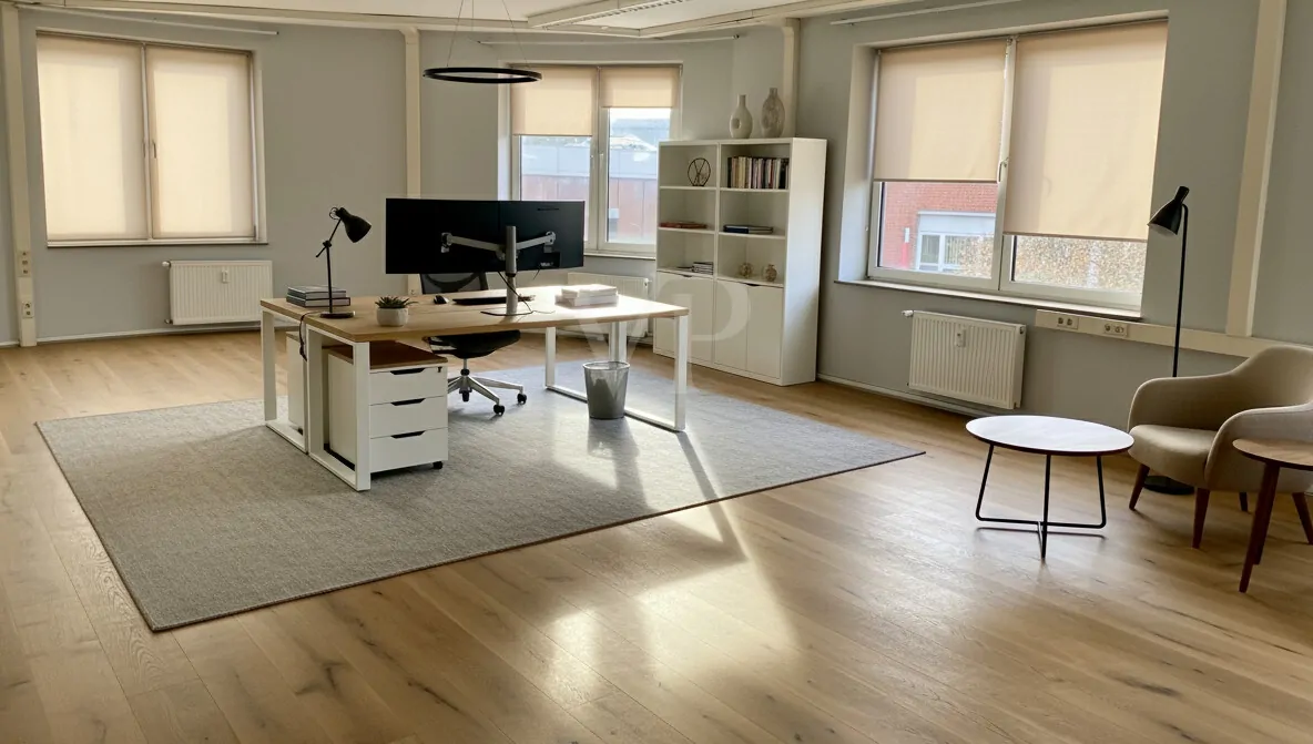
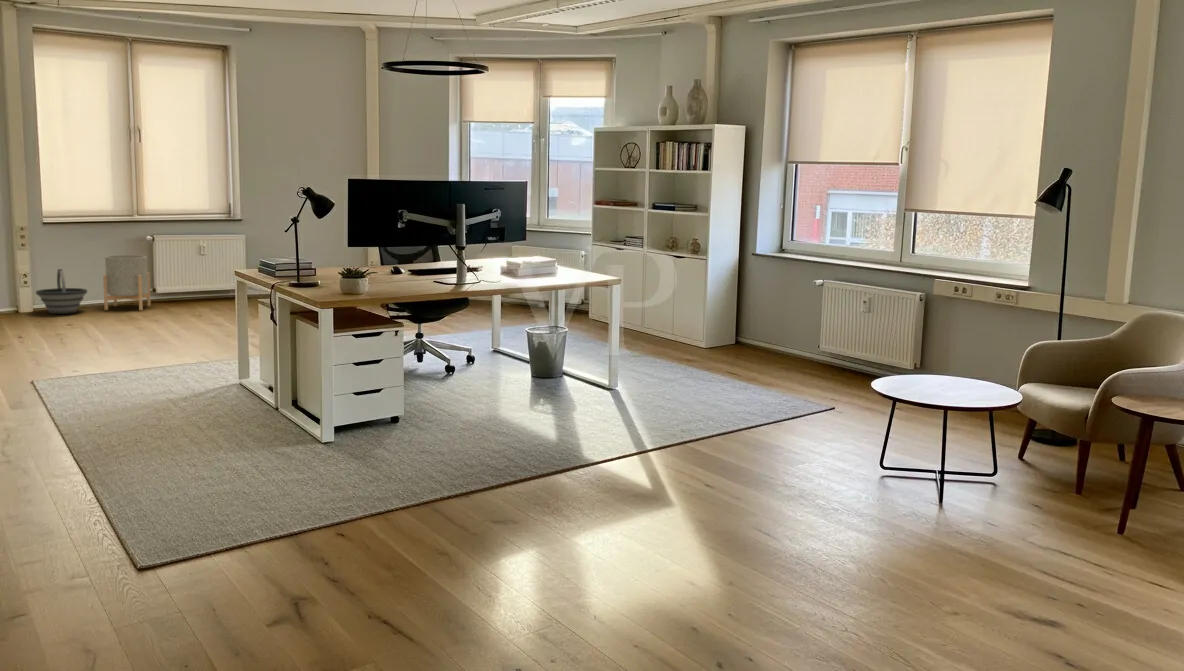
+ bucket (61, 290)
+ planter (127, 282)
